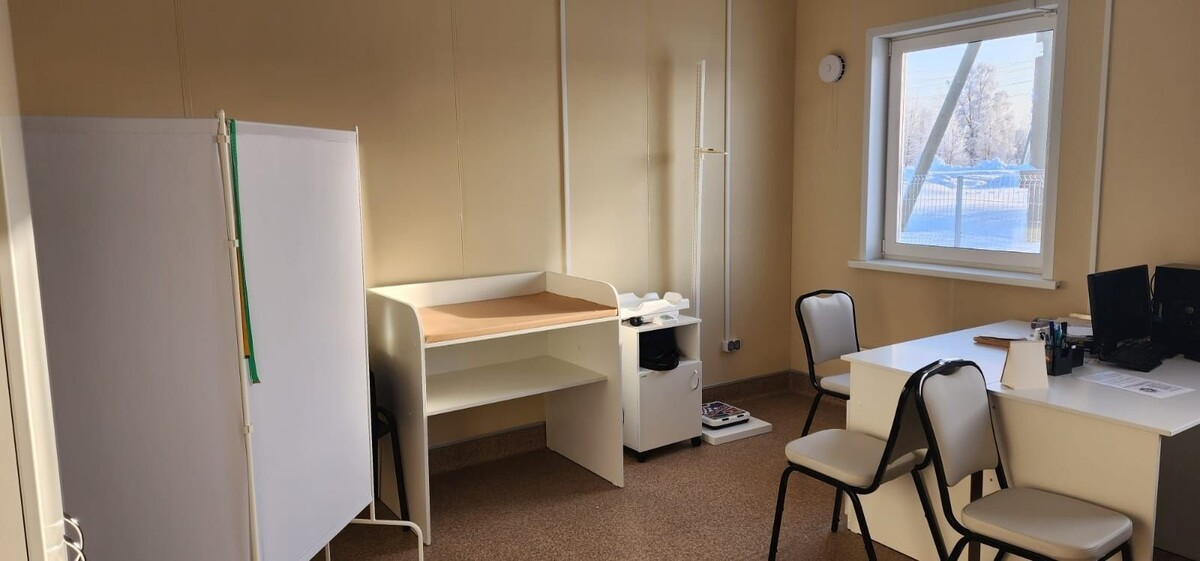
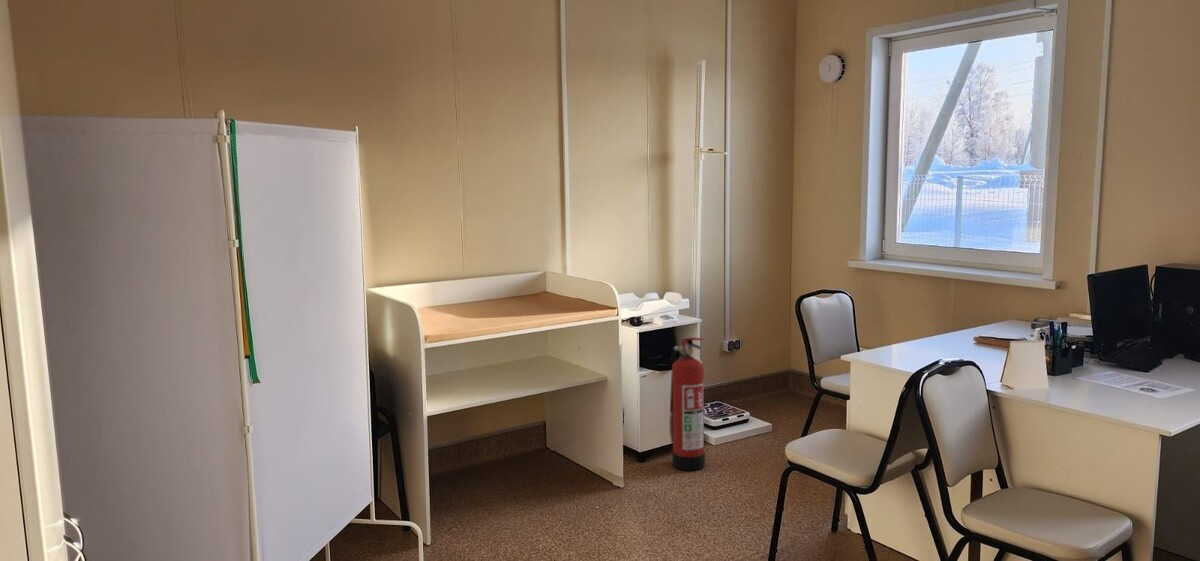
+ fire extinguisher (687, 400)
